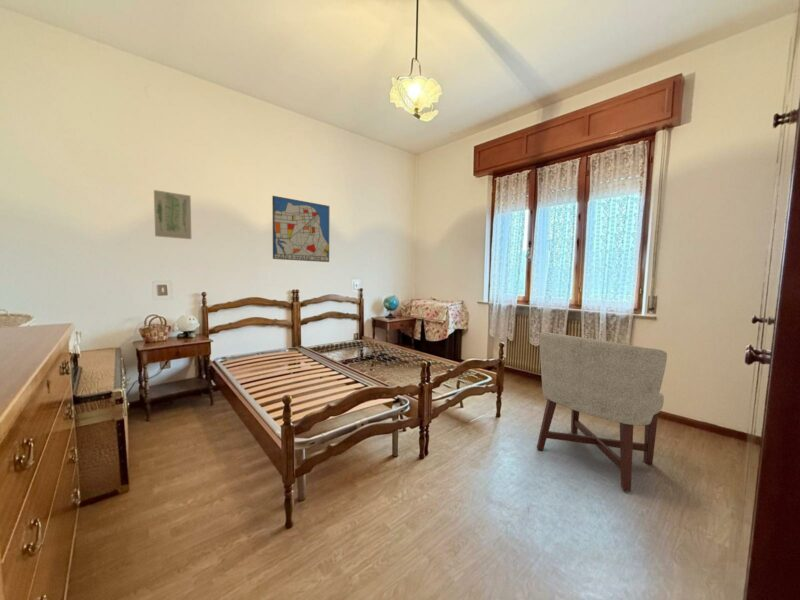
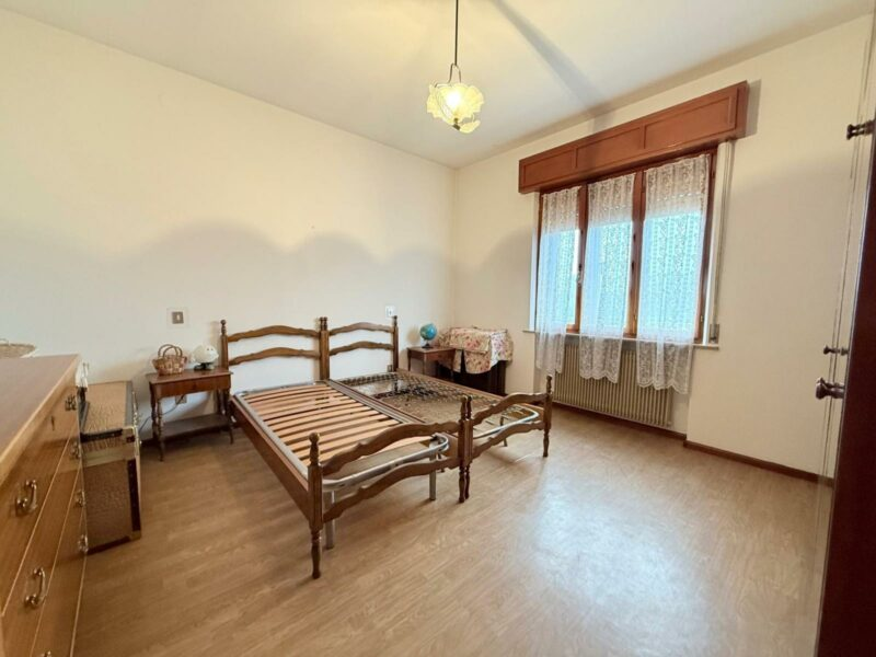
- wall art (173, 215)
- chair (597, 396)
- wall art (302, 231)
